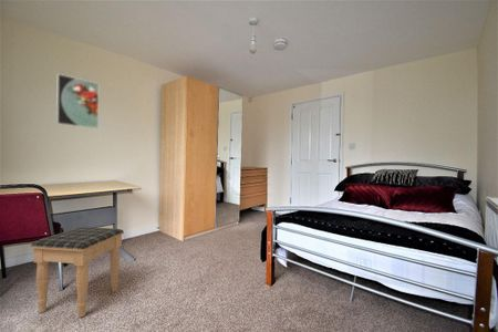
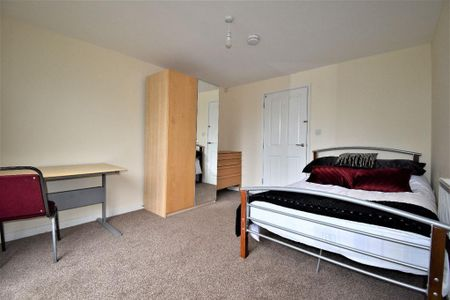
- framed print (79, 102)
- footstool (81, 267)
